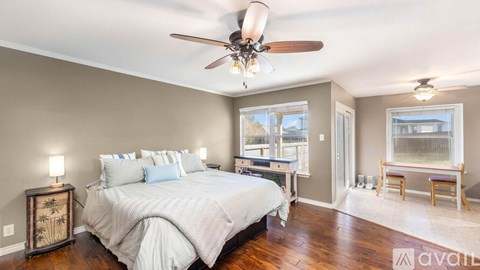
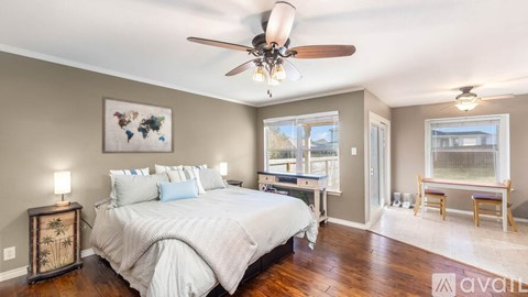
+ wall art (142, 128)
